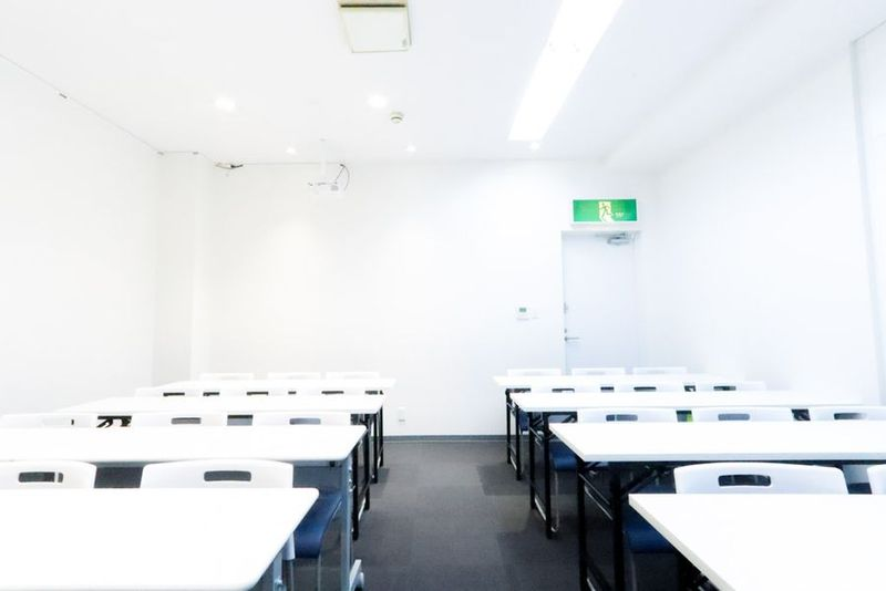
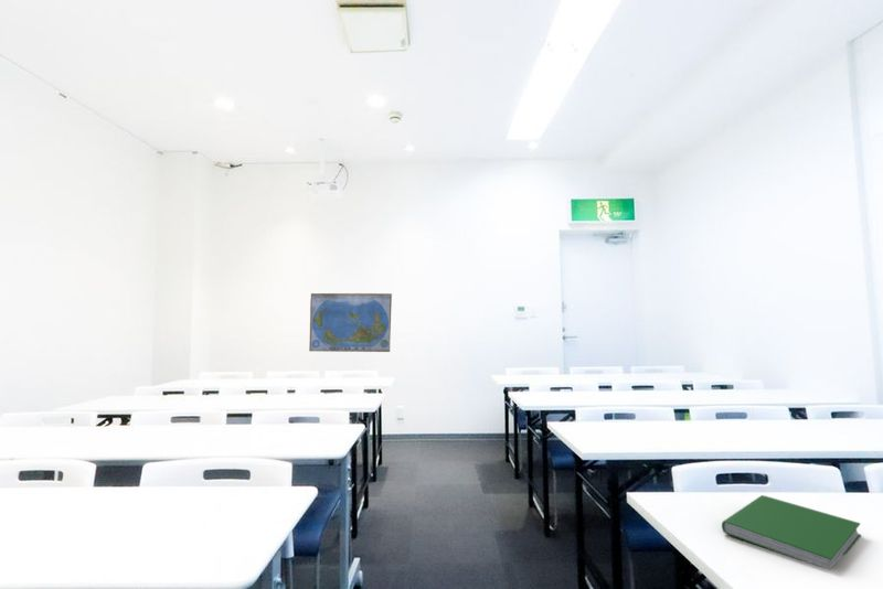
+ hardcover book (790, 527)
+ world map (350, 322)
